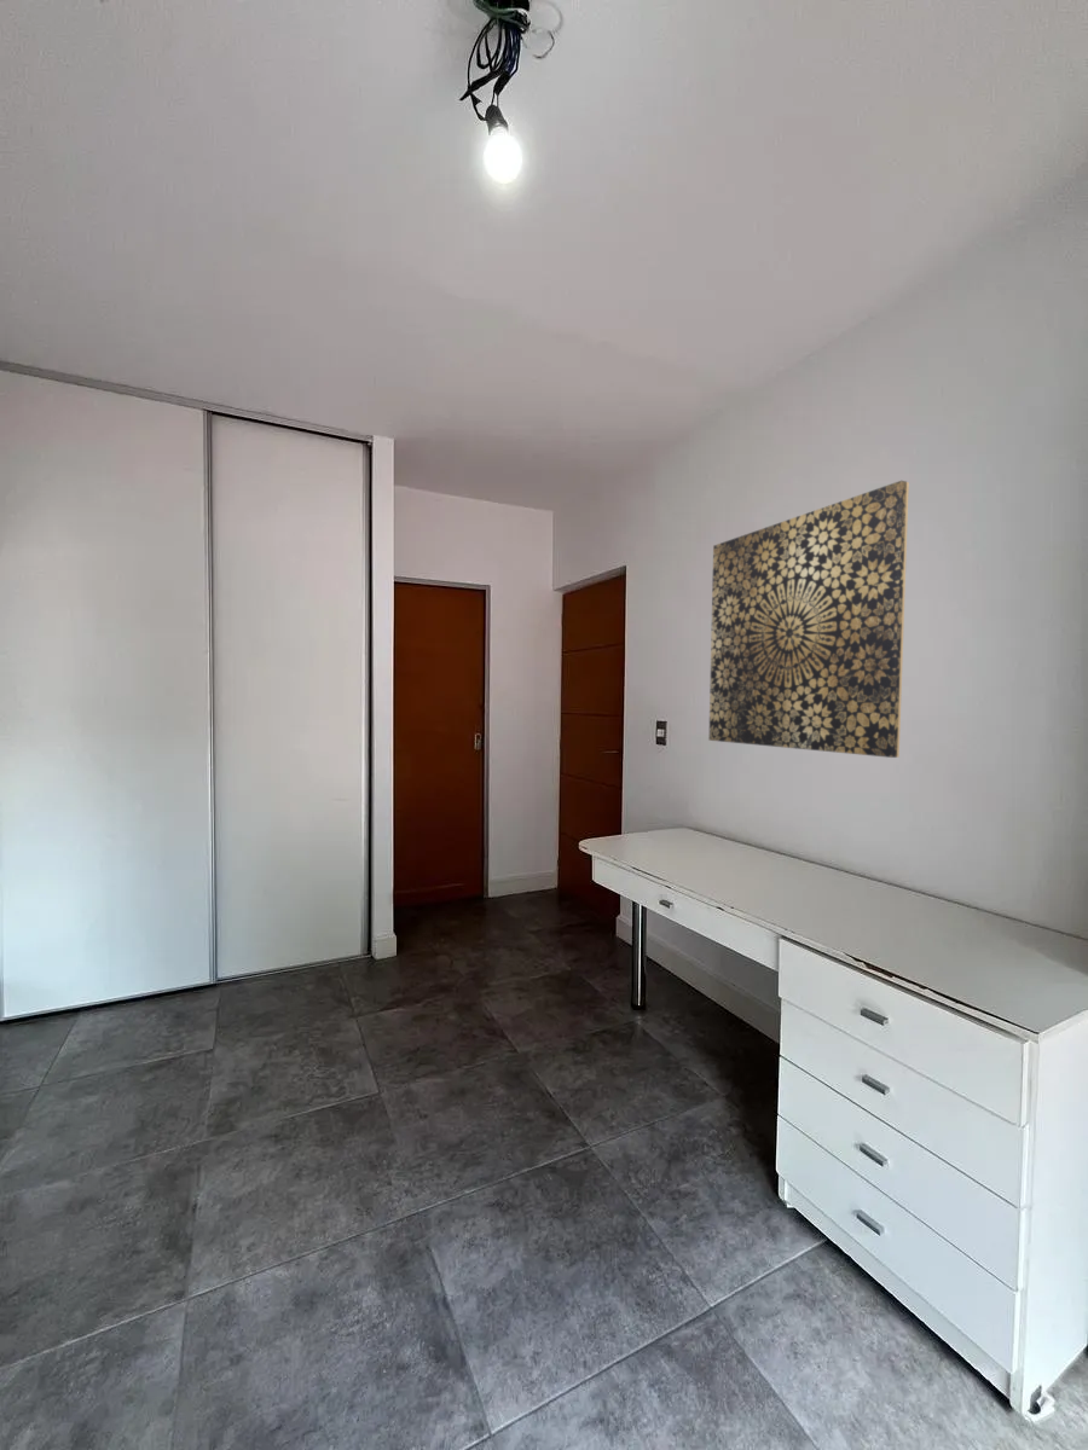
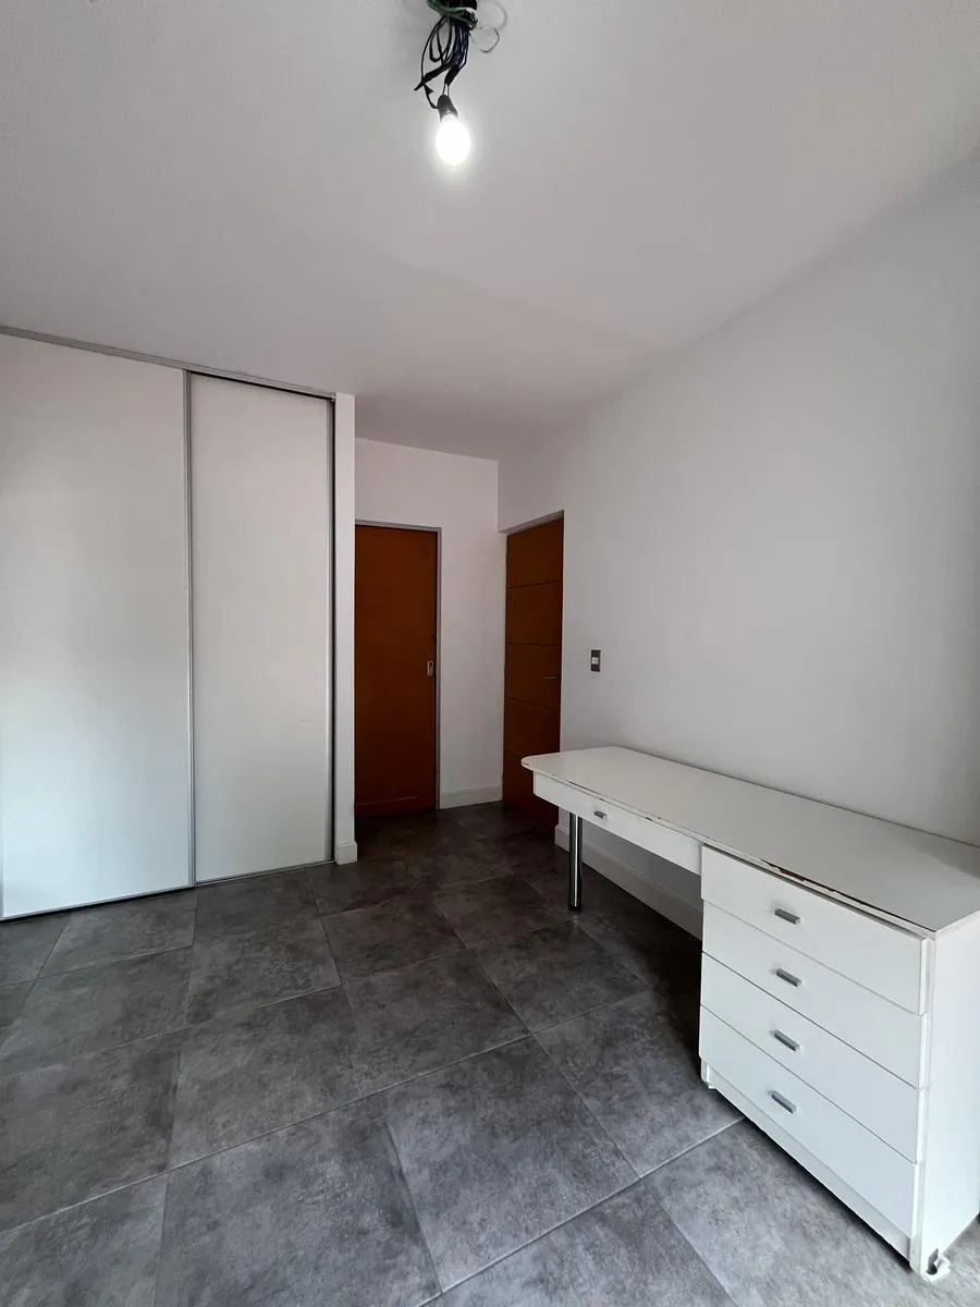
- wall art (791, 633)
